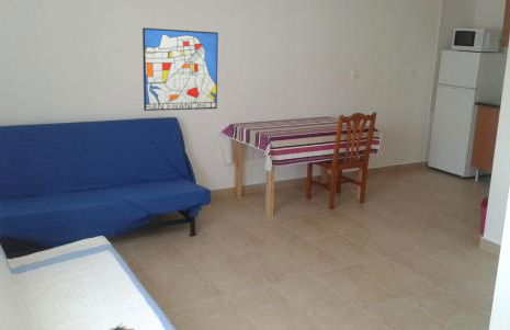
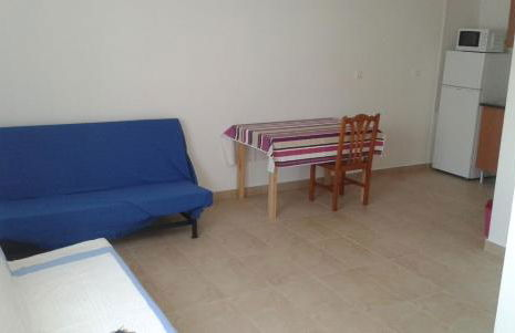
- wall art (181, 70)
